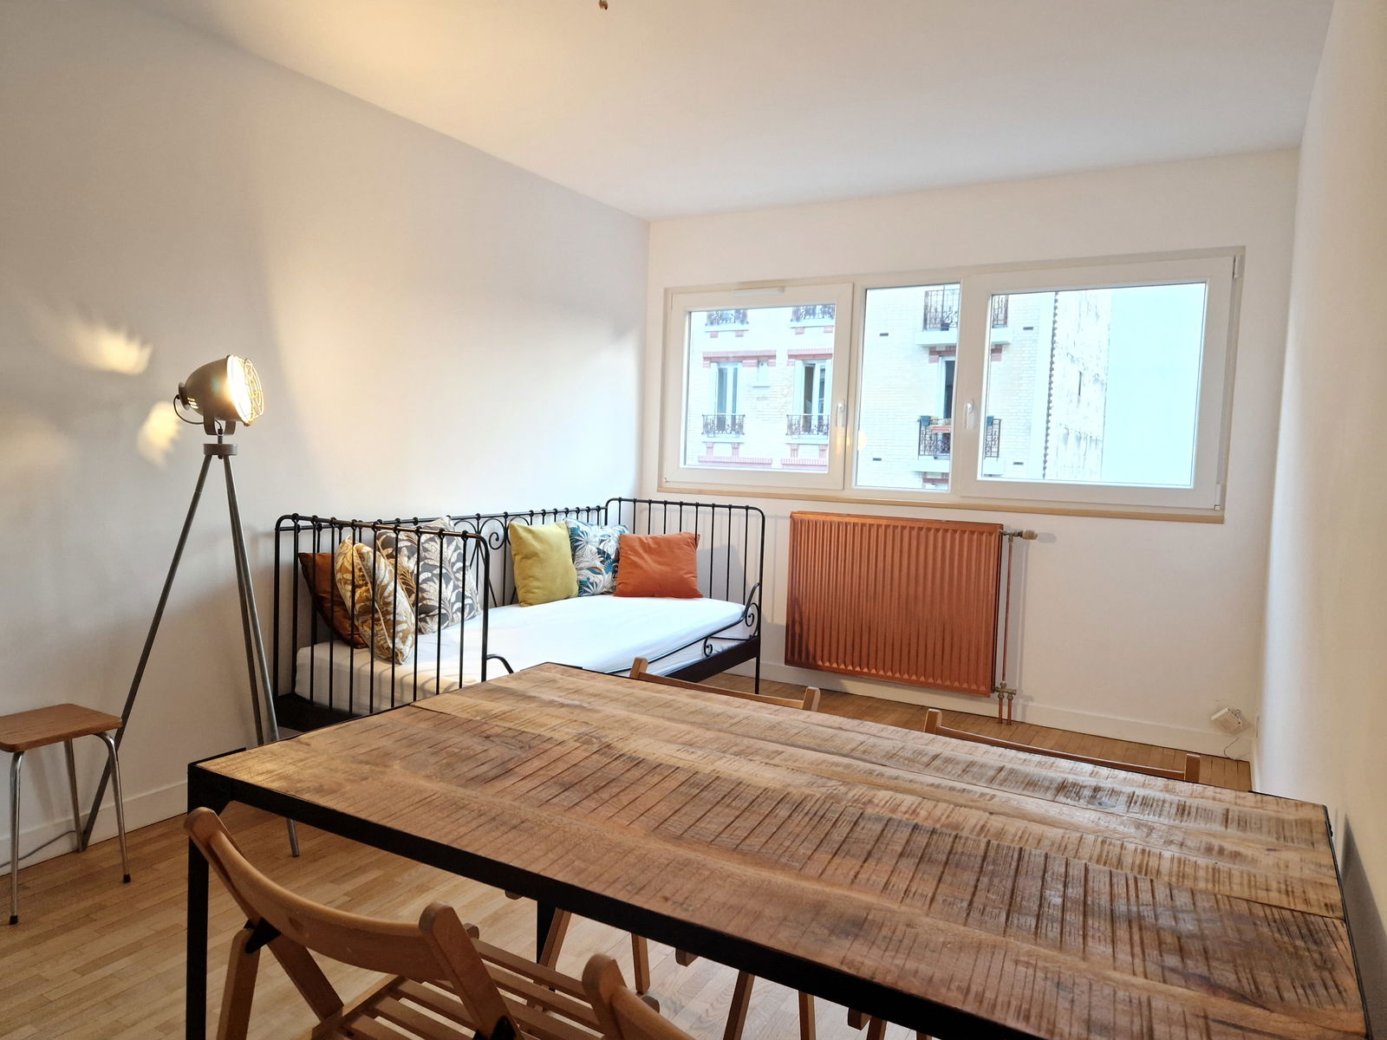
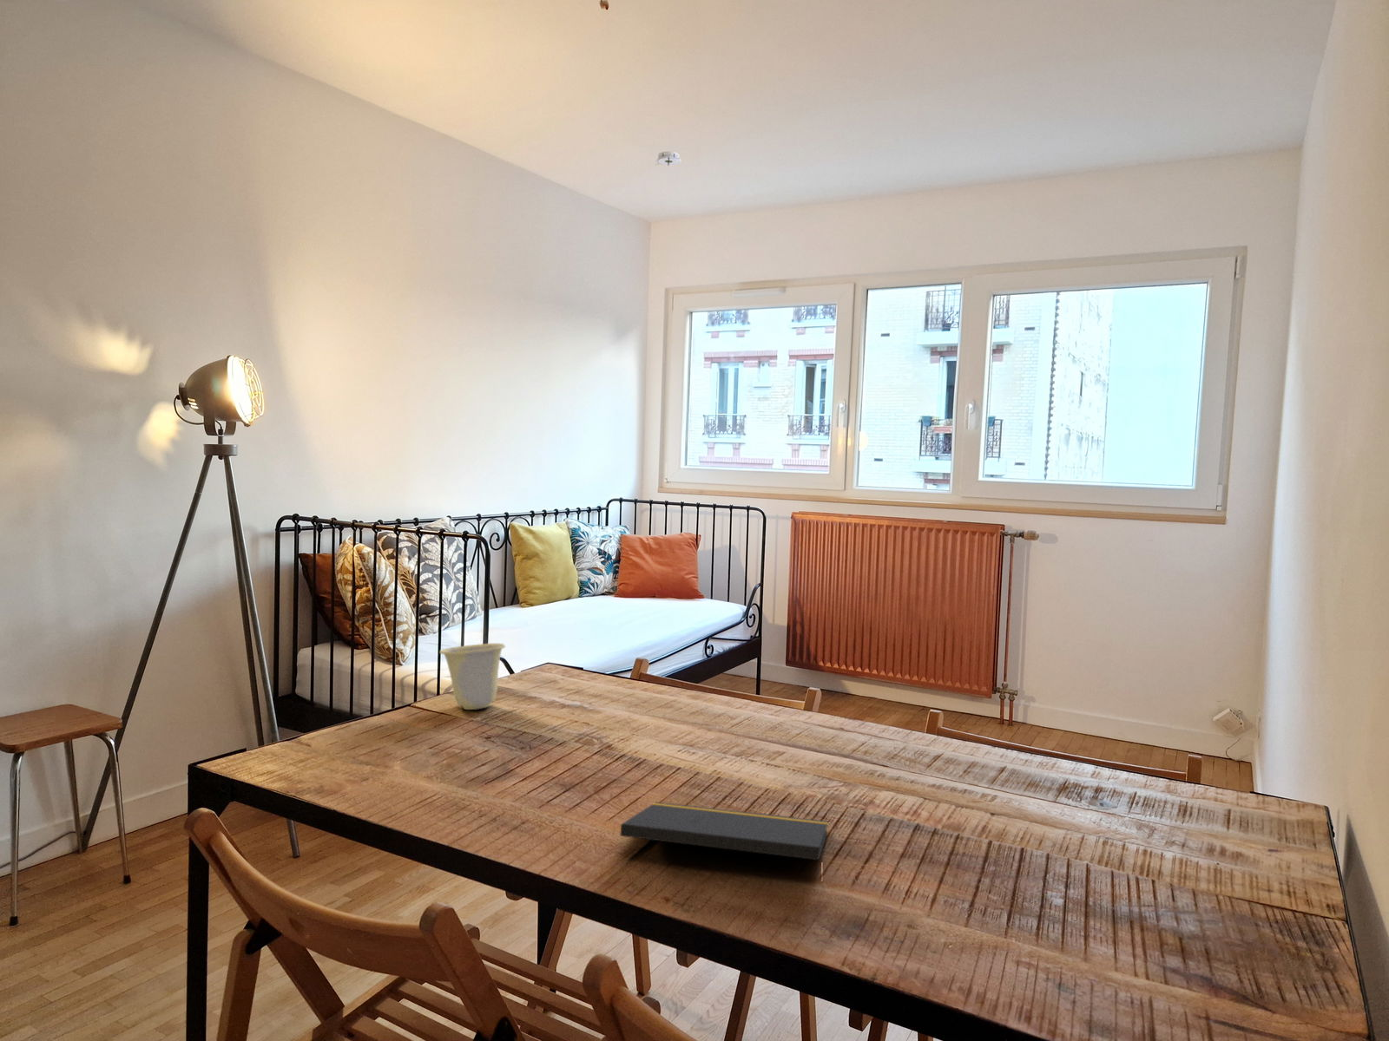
+ smoke detector (667, 157)
+ notepad (729, 829)
+ cup (472, 675)
